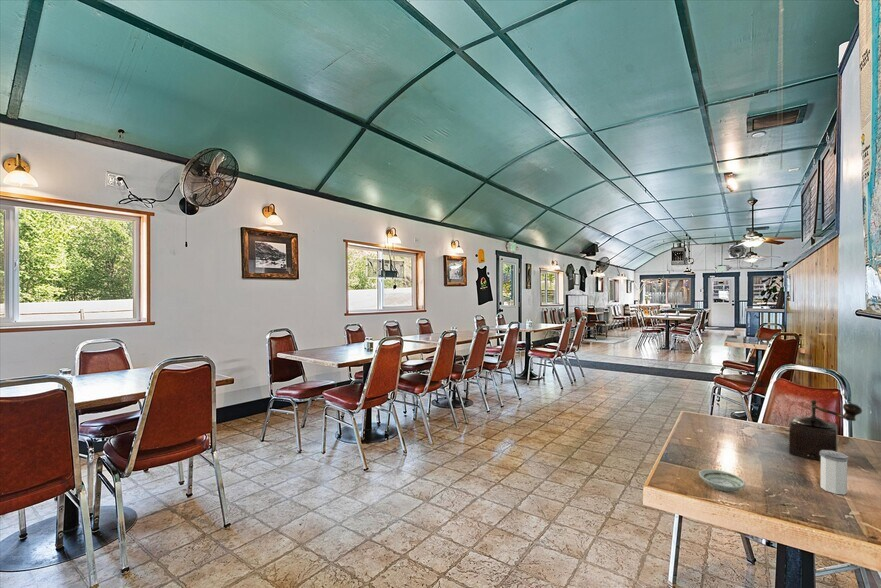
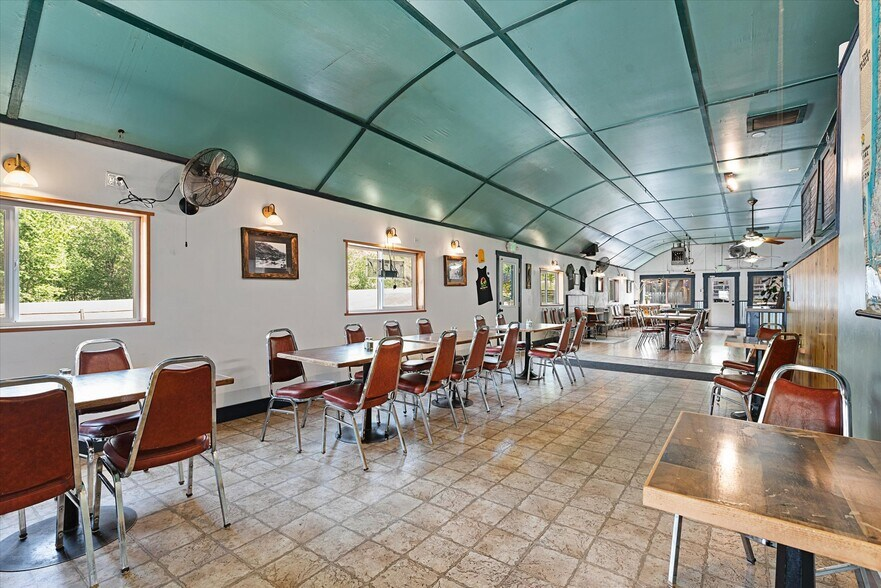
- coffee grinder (824, 427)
- saucer (721, 482)
- salt shaker (833, 471)
